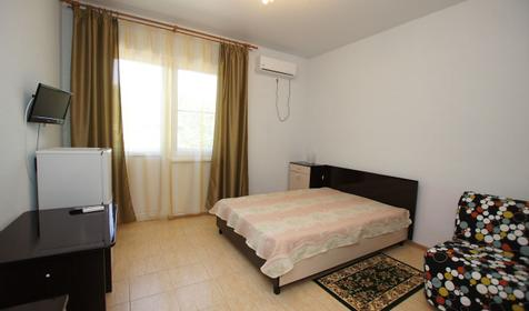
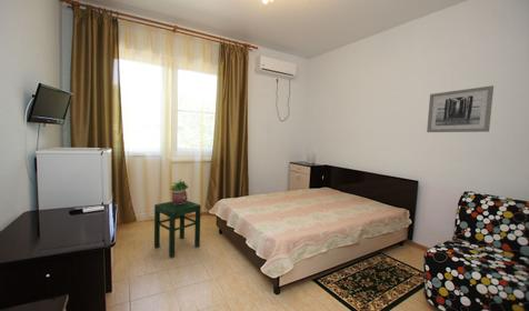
+ stool (179, 227)
+ potted plant (178, 191)
+ wall art (457, 111)
